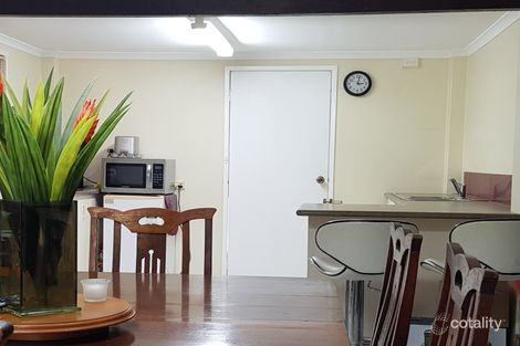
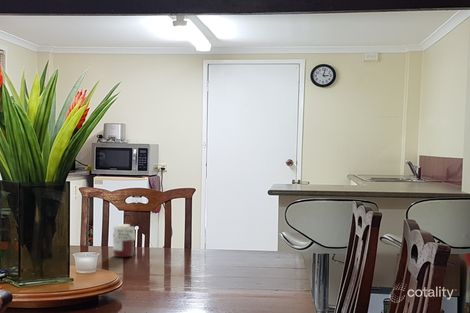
+ jar (123, 241)
